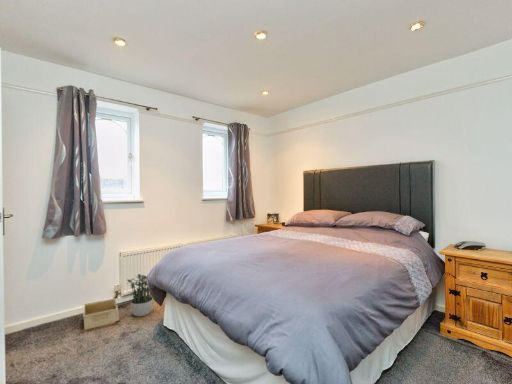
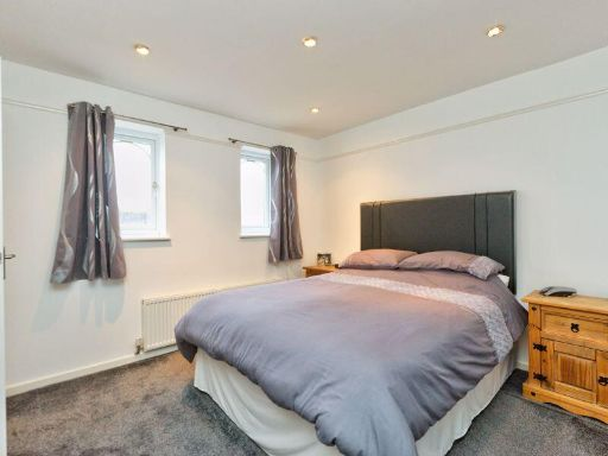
- storage bin (101, 312)
- potted plant (140, 292)
